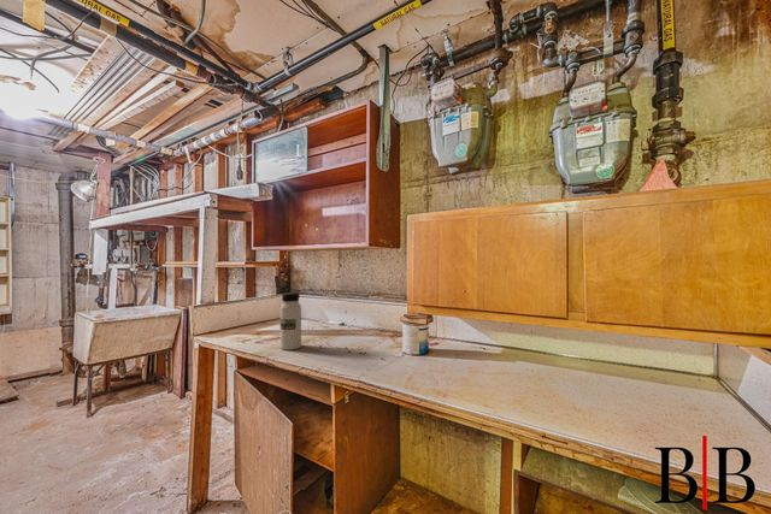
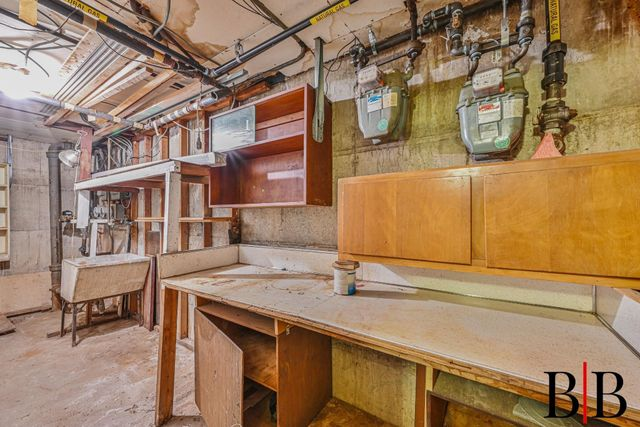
- water bottle (290, 319)
